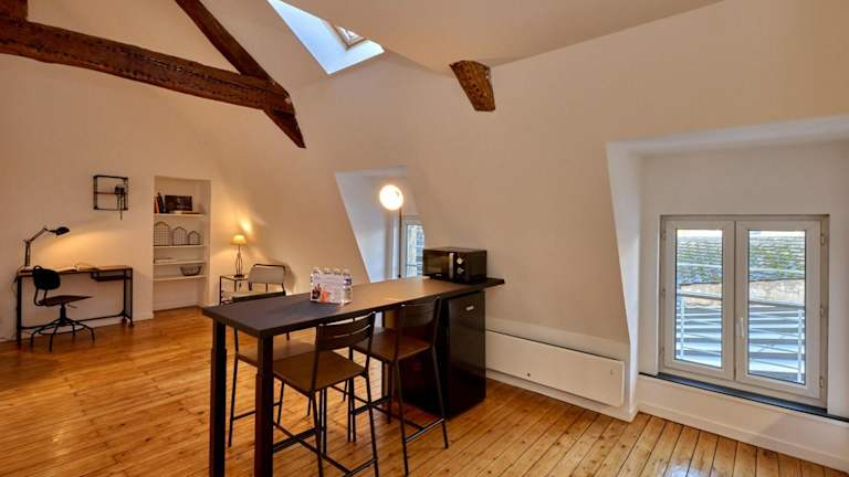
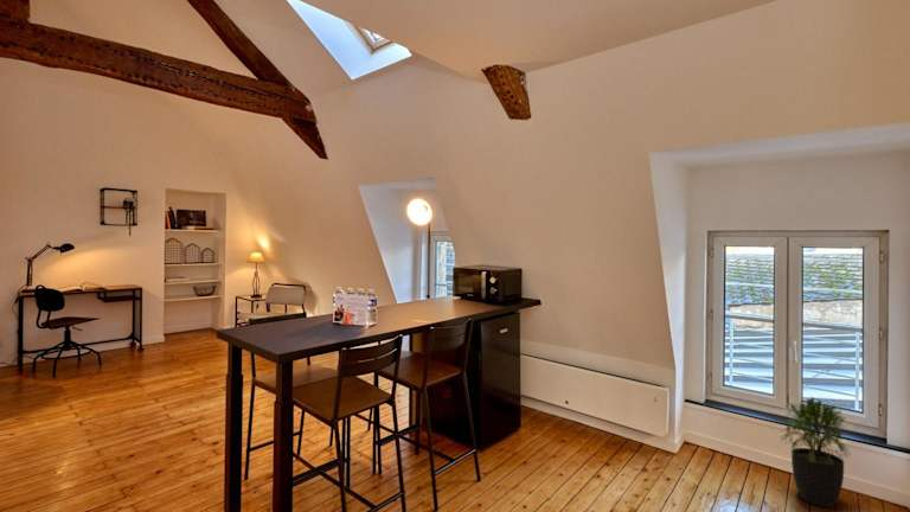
+ potted plant (813, 446)
